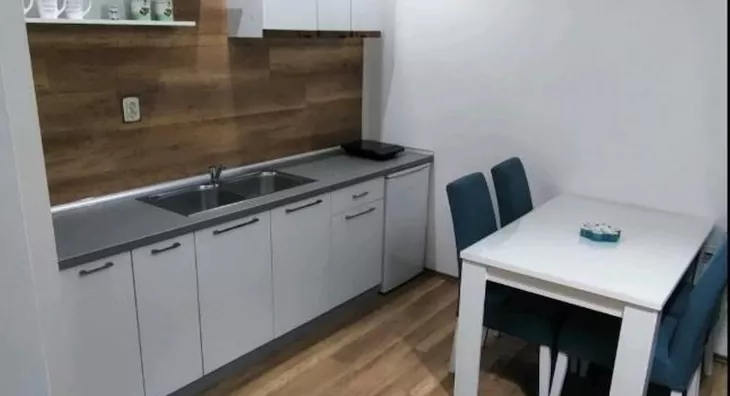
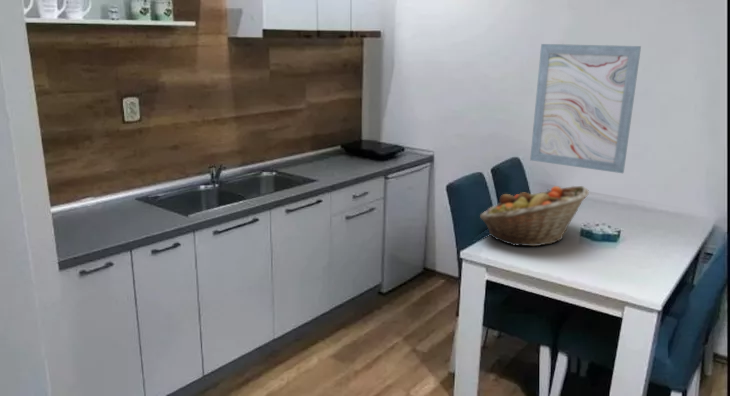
+ wall art (581, 107)
+ fruit basket (533, 211)
